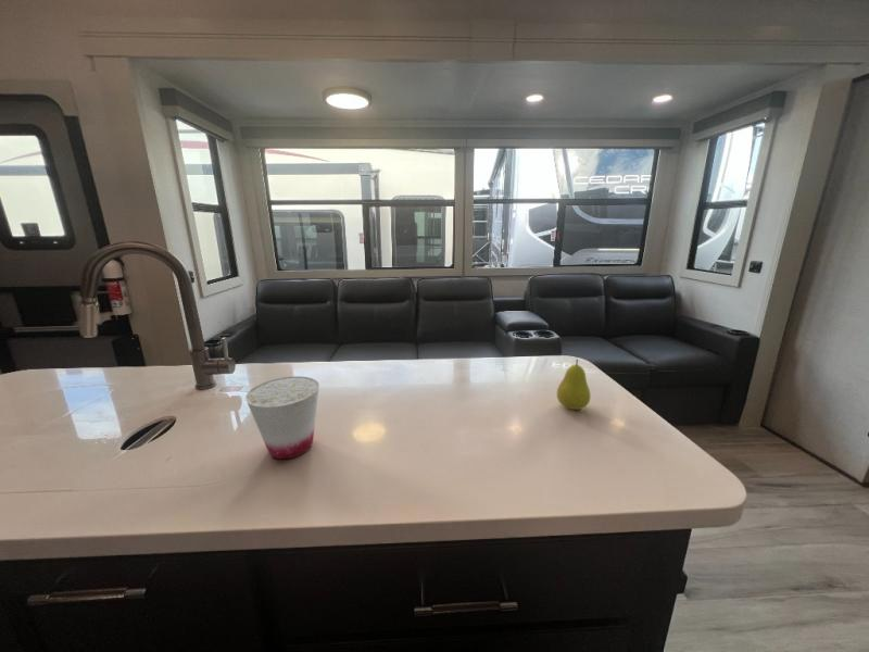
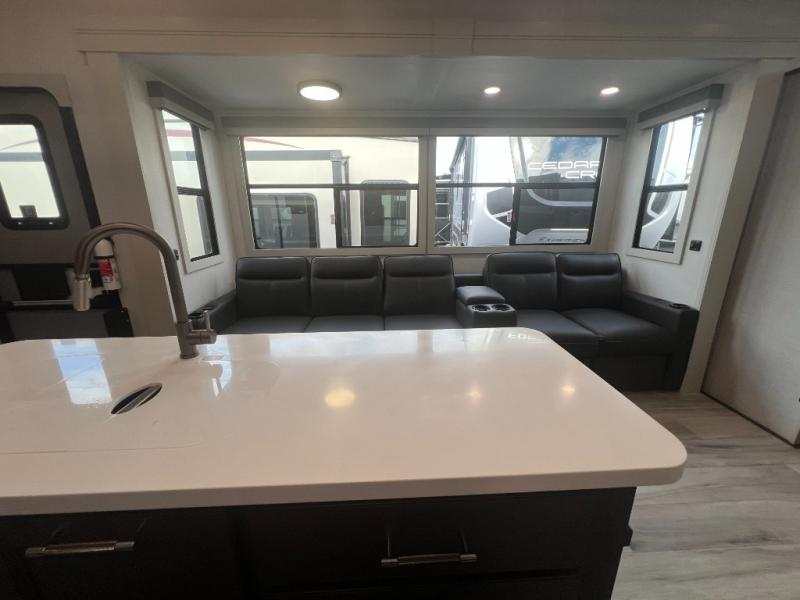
- fruit (574, 383)
- cup (287, 418)
